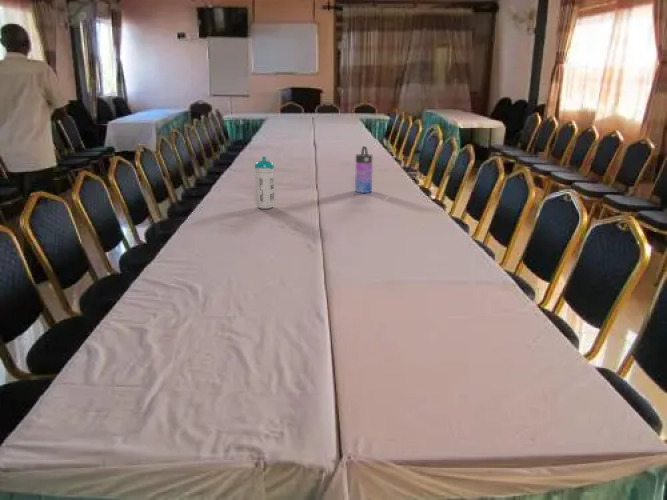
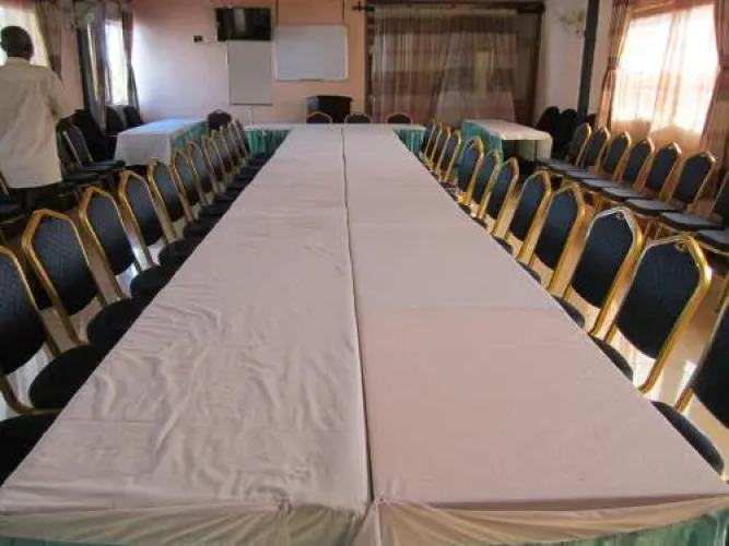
- water bottle (264, 182)
- water bottle (364, 169)
